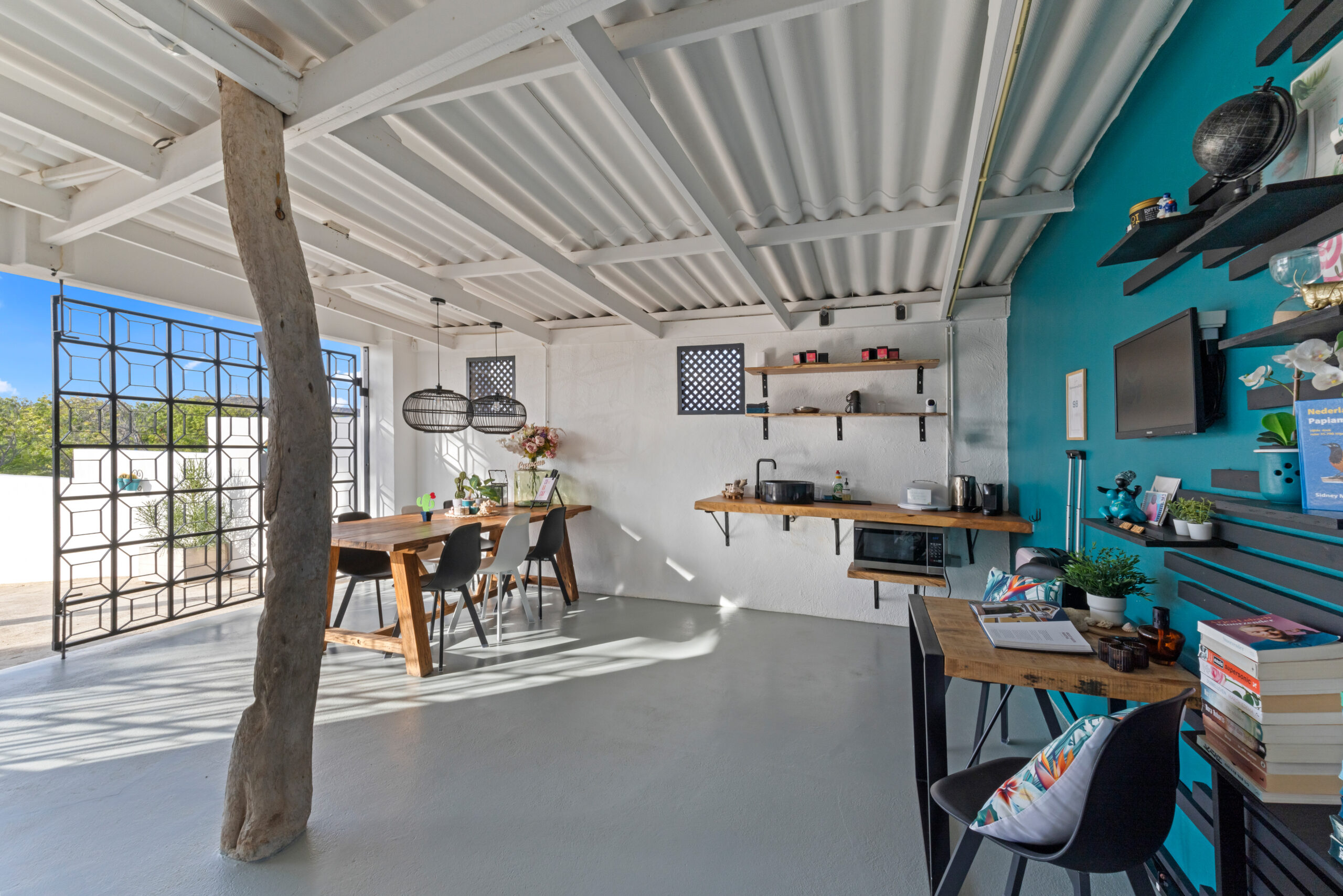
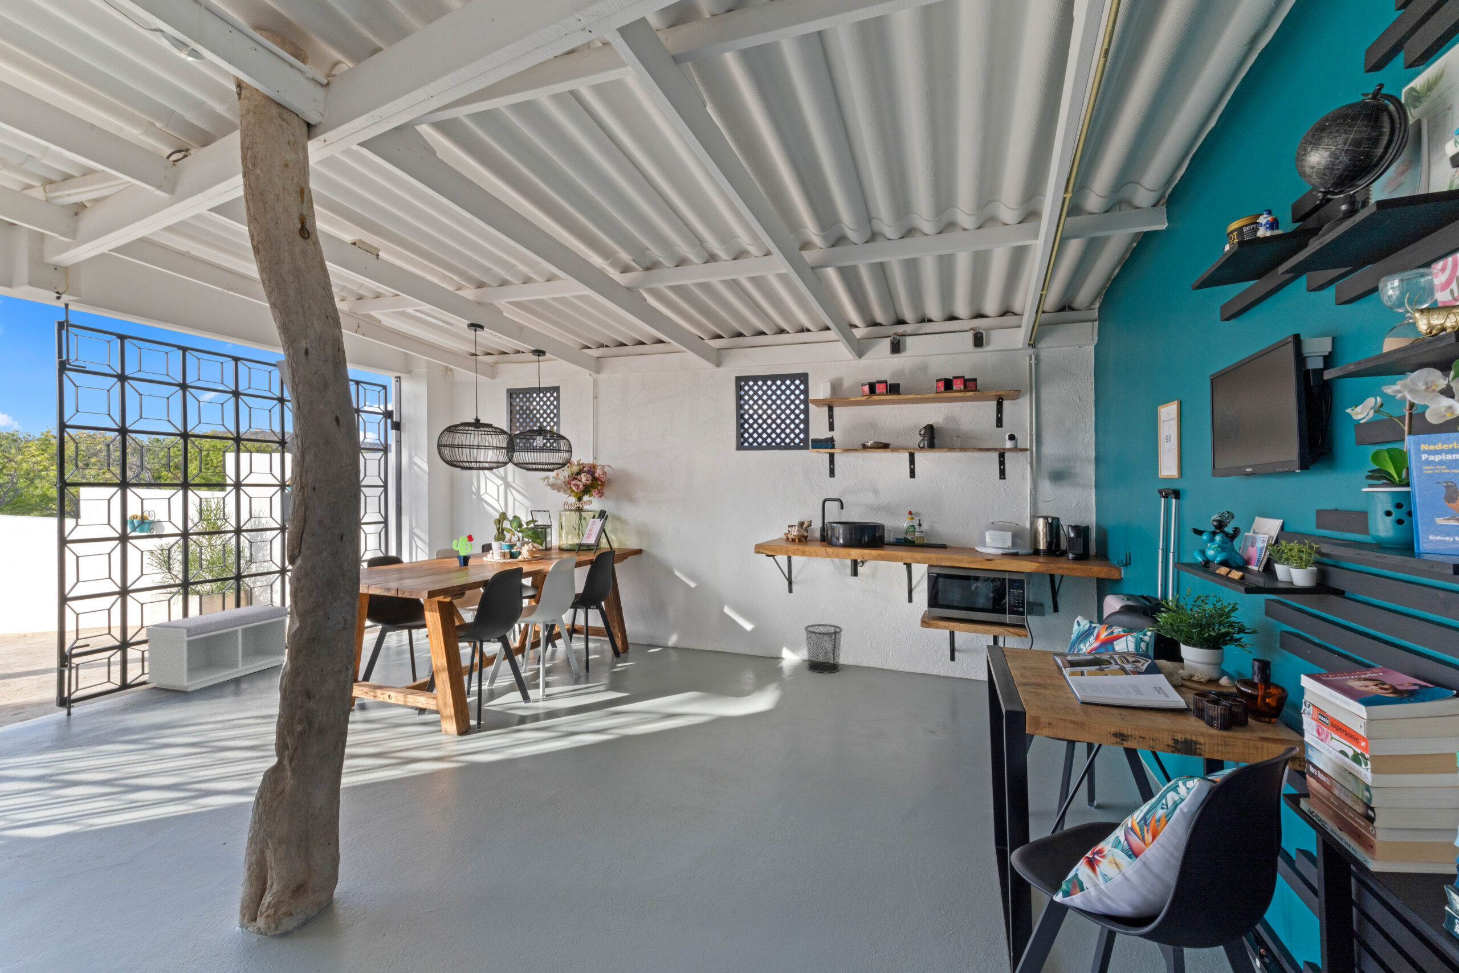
+ bench (223, 644)
+ waste bin (823, 647)
